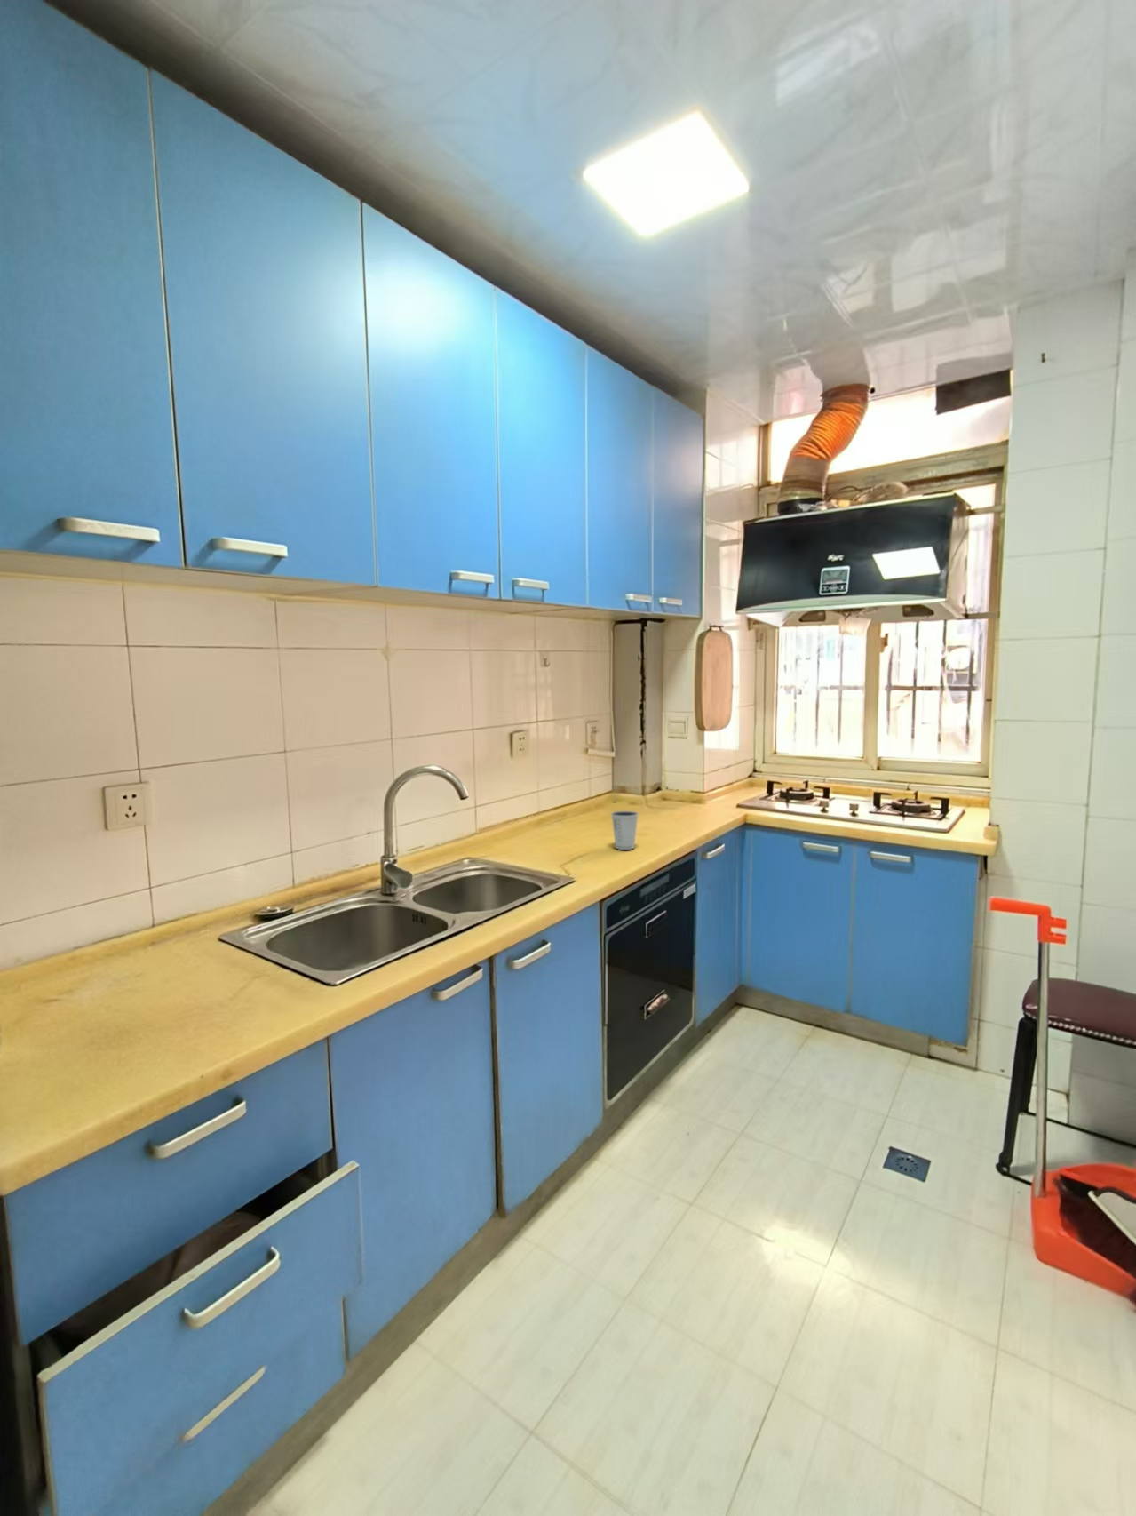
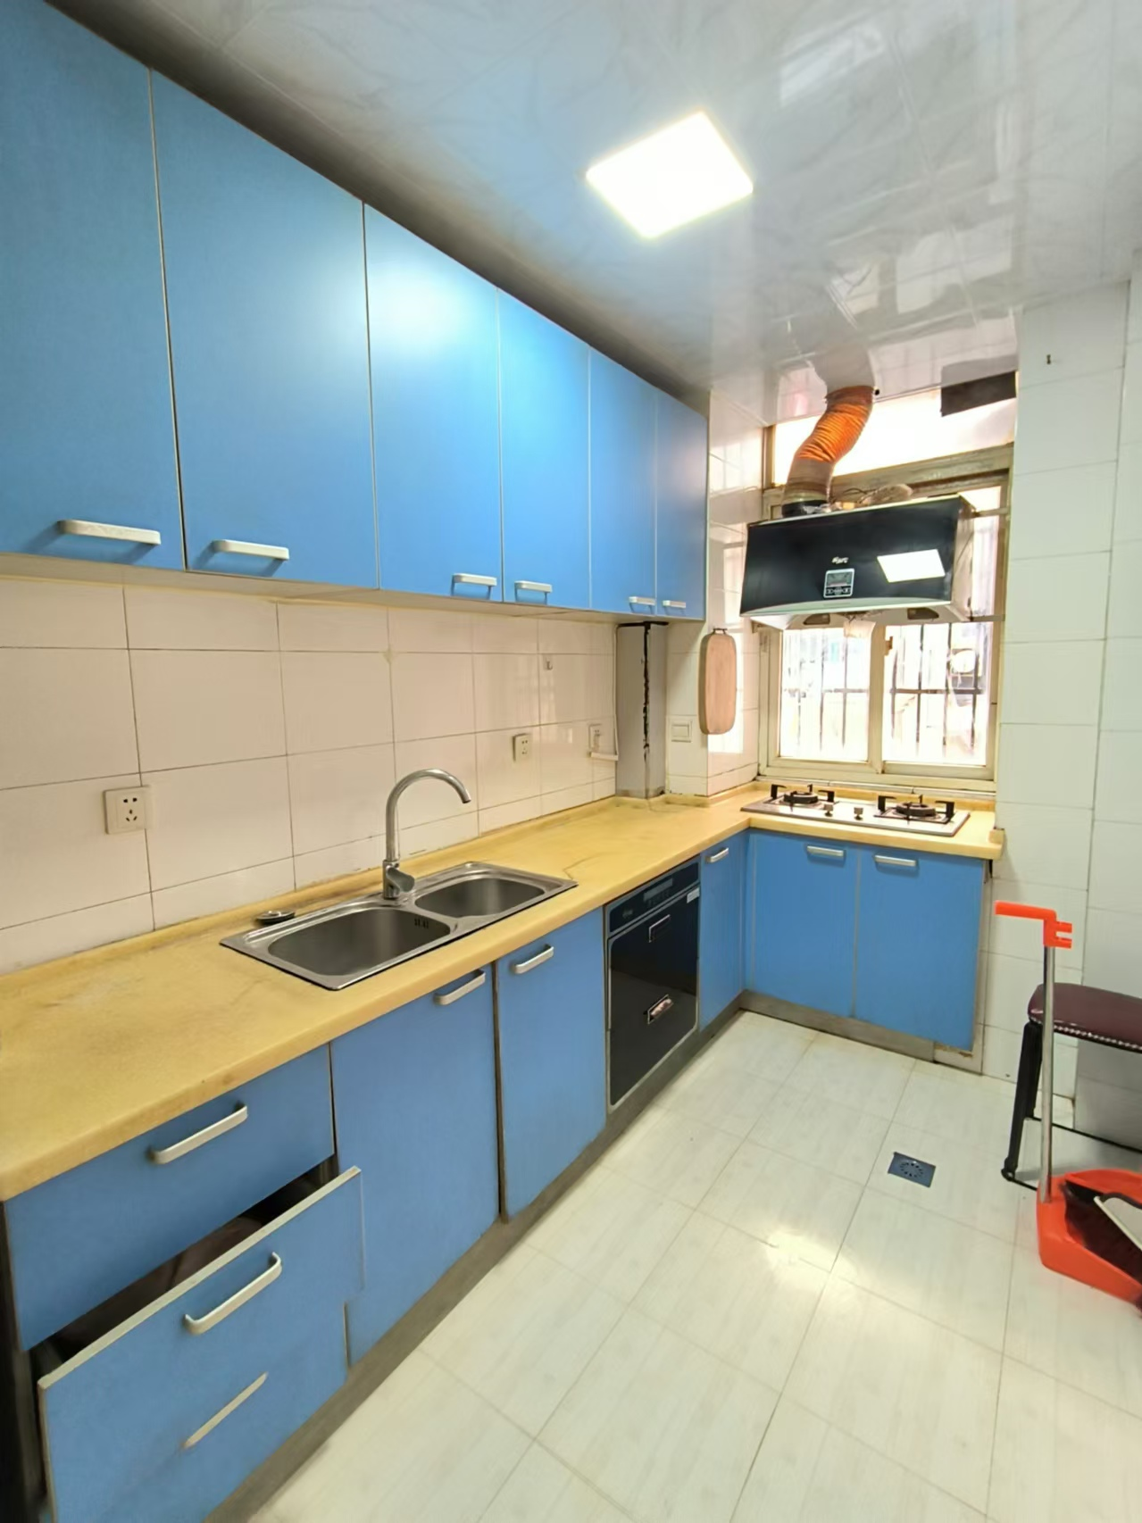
- dixie cup (624, 830)
